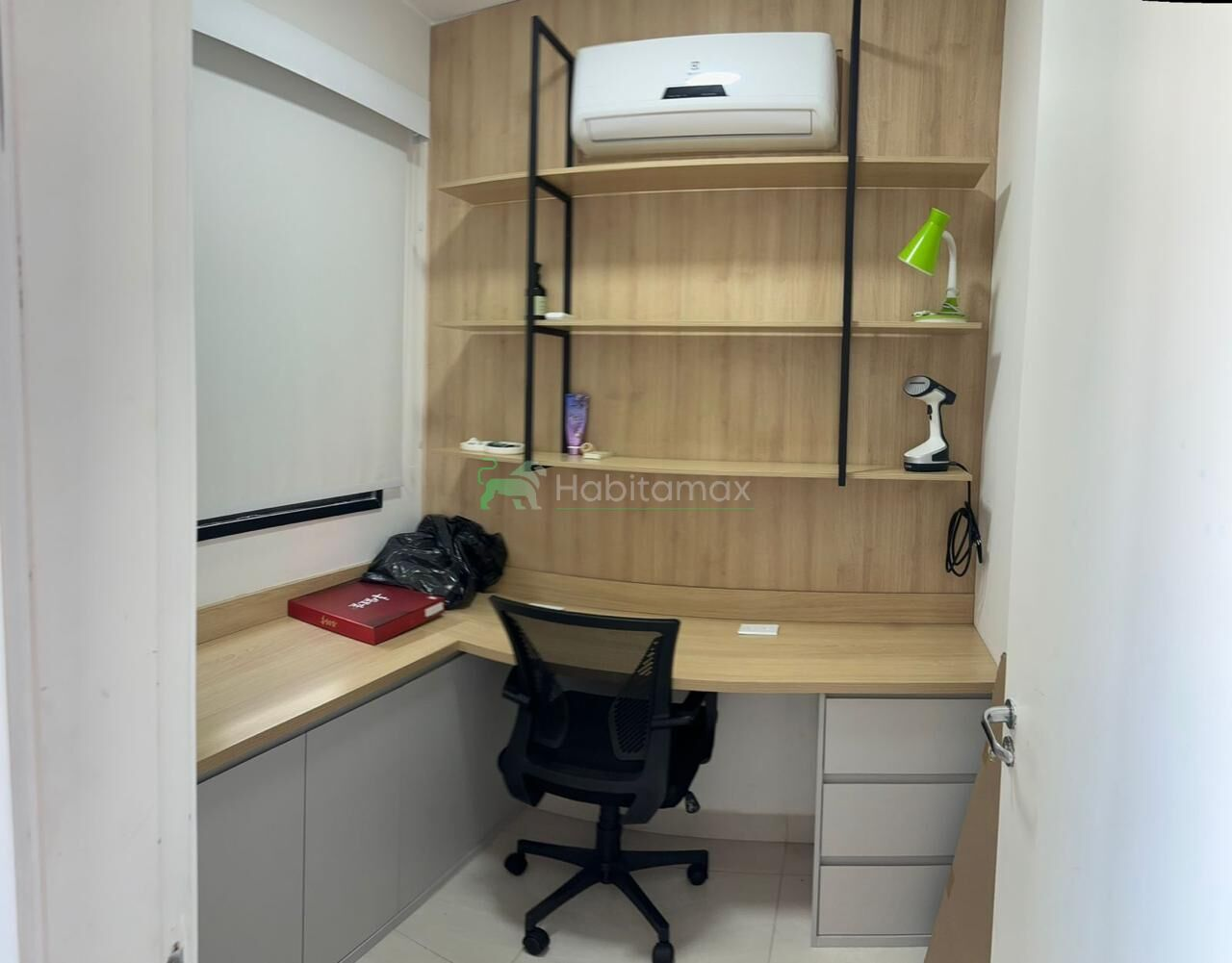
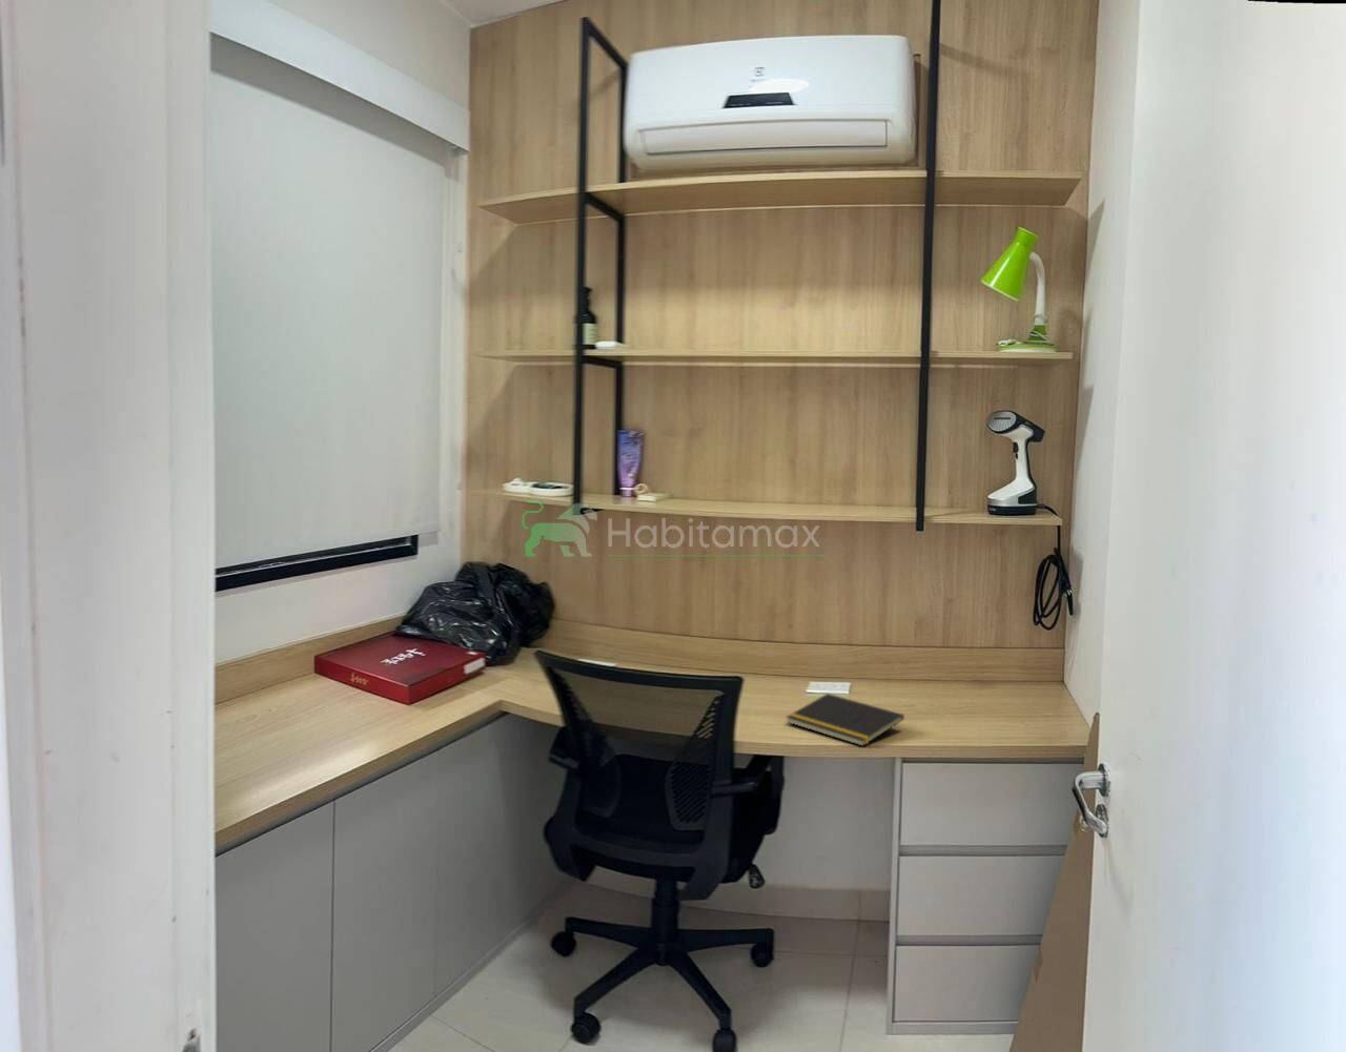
+ notepad (843, 718)
